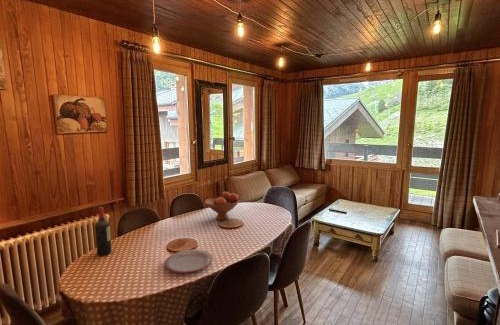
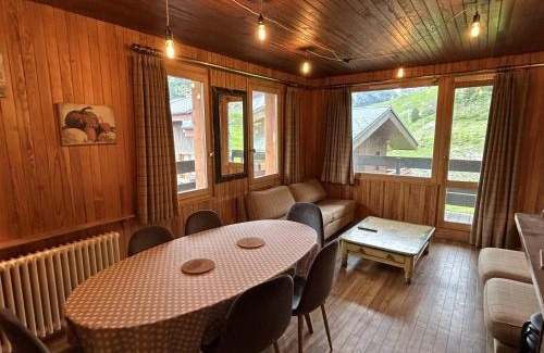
- wine bottle (102, 230)
- fruit bowl (222, 206)
- plate (189, 261)
